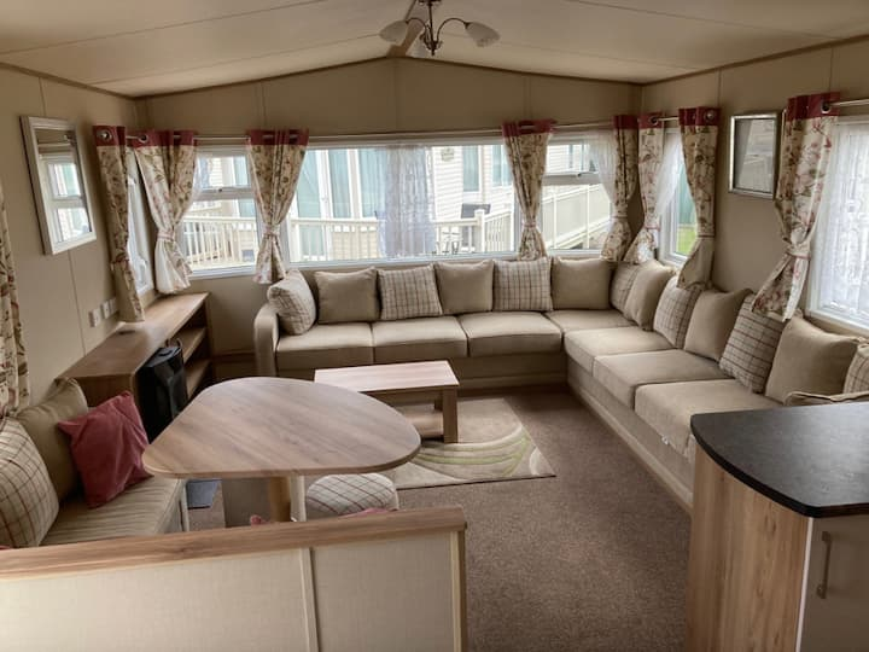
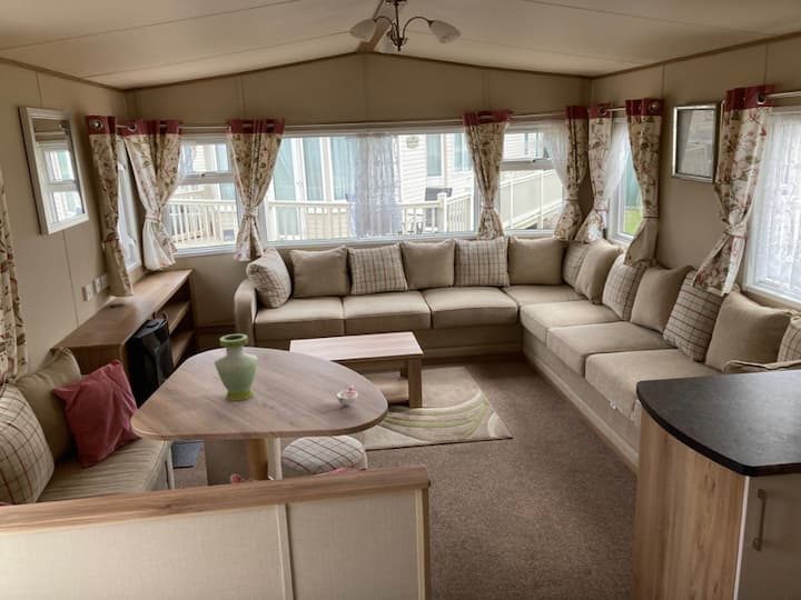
+ vase (236, 367)
+ cup (348, 396)
